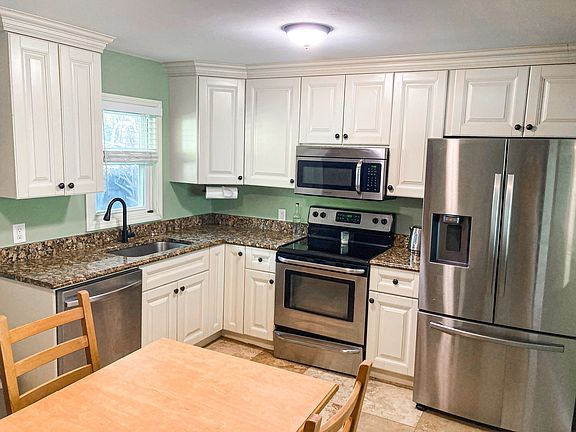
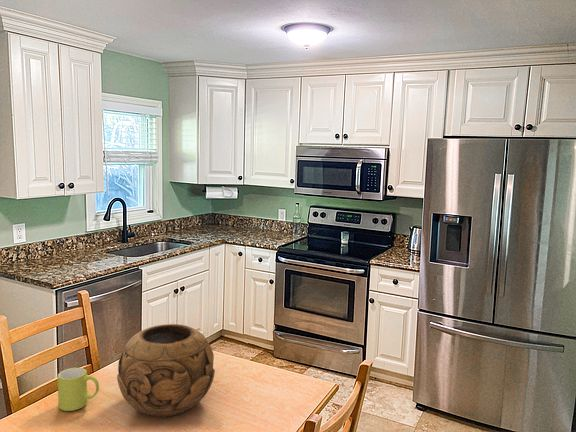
+ mug (79, 389)
+ decorative bowl (167, 368)
